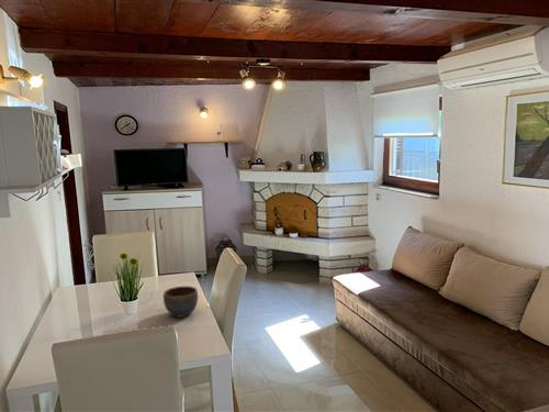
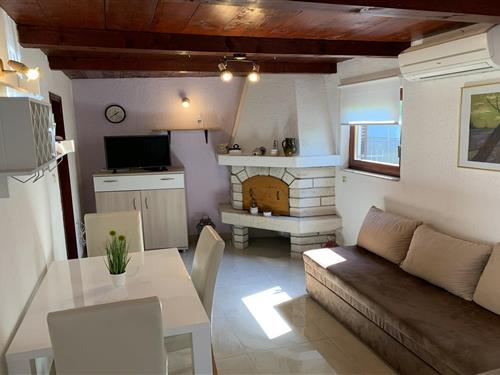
- bowl (180, 302)
